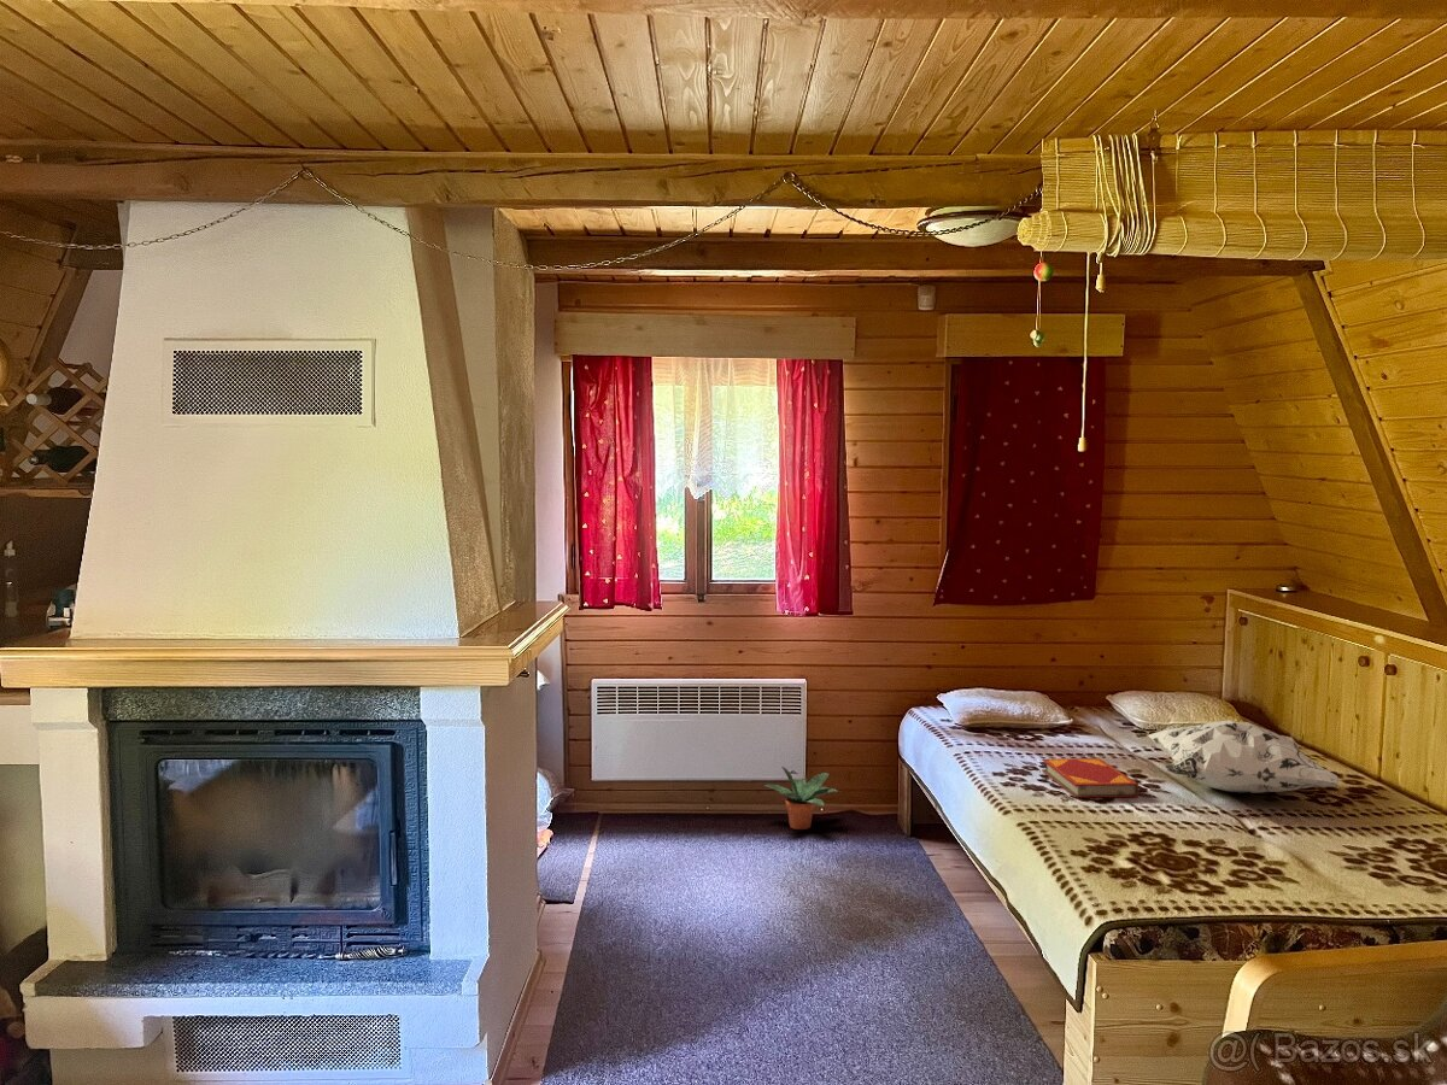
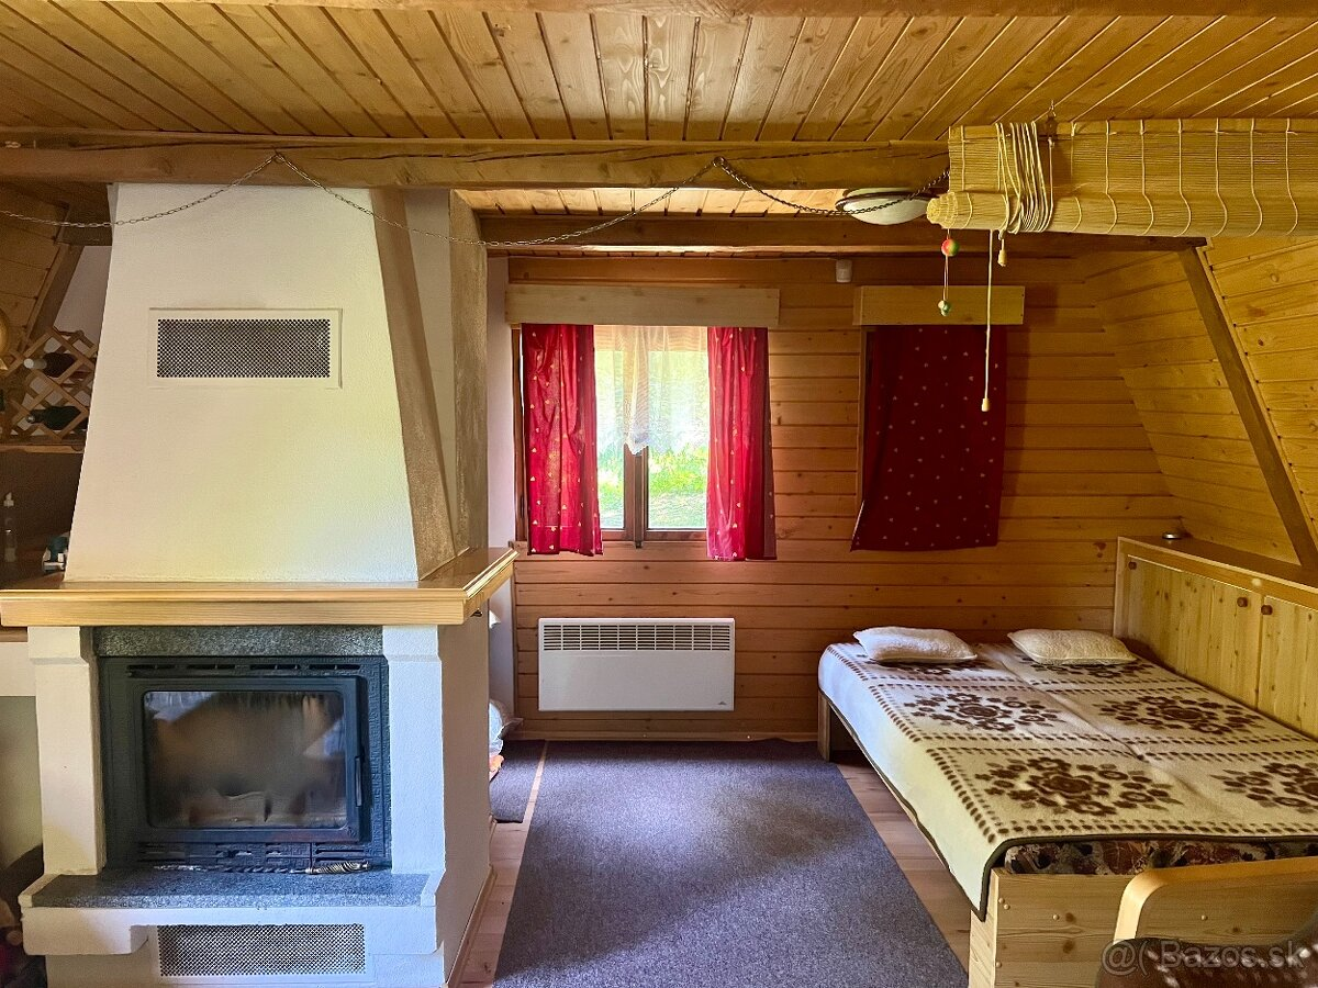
- potted plant (801, 796)
- hardback book (1088, 776)
- decorative pillow (1236, 757)
